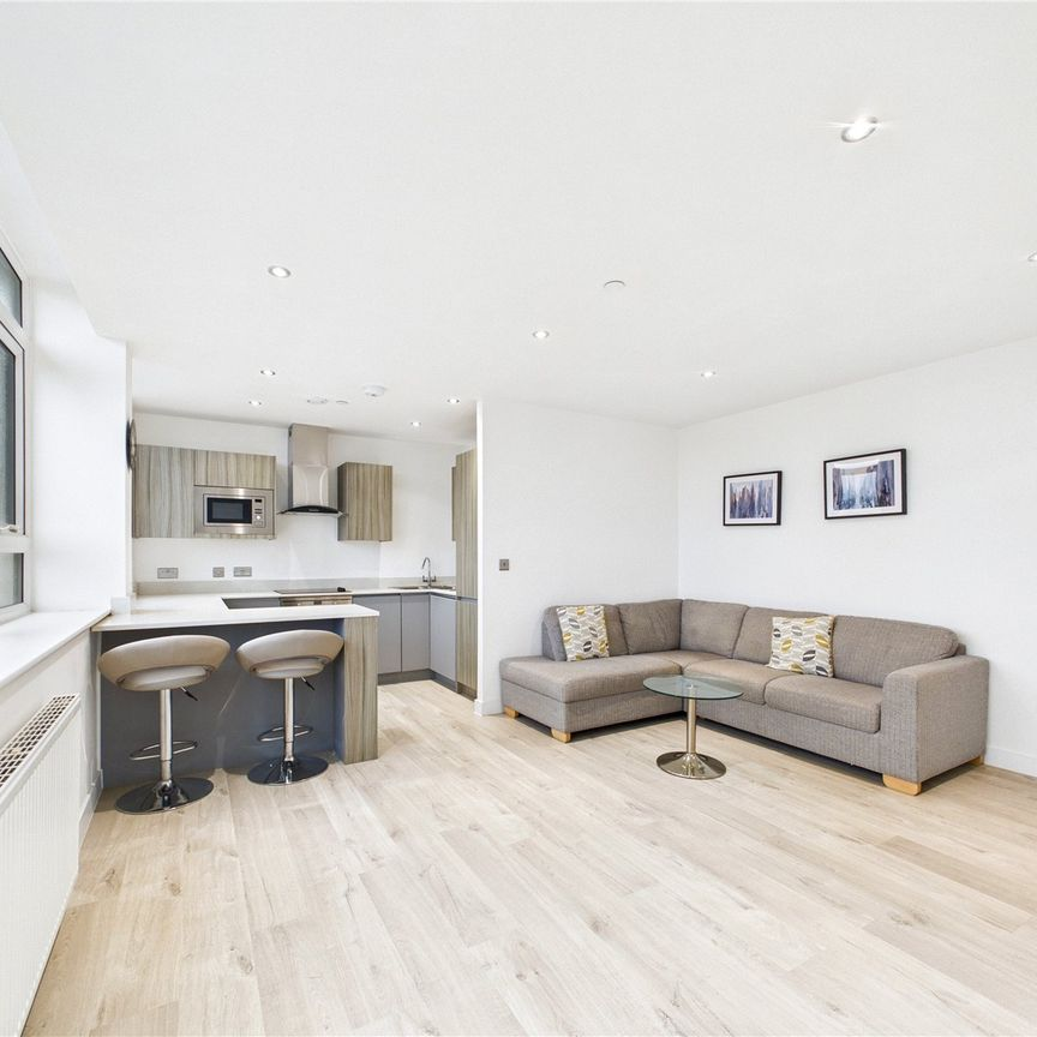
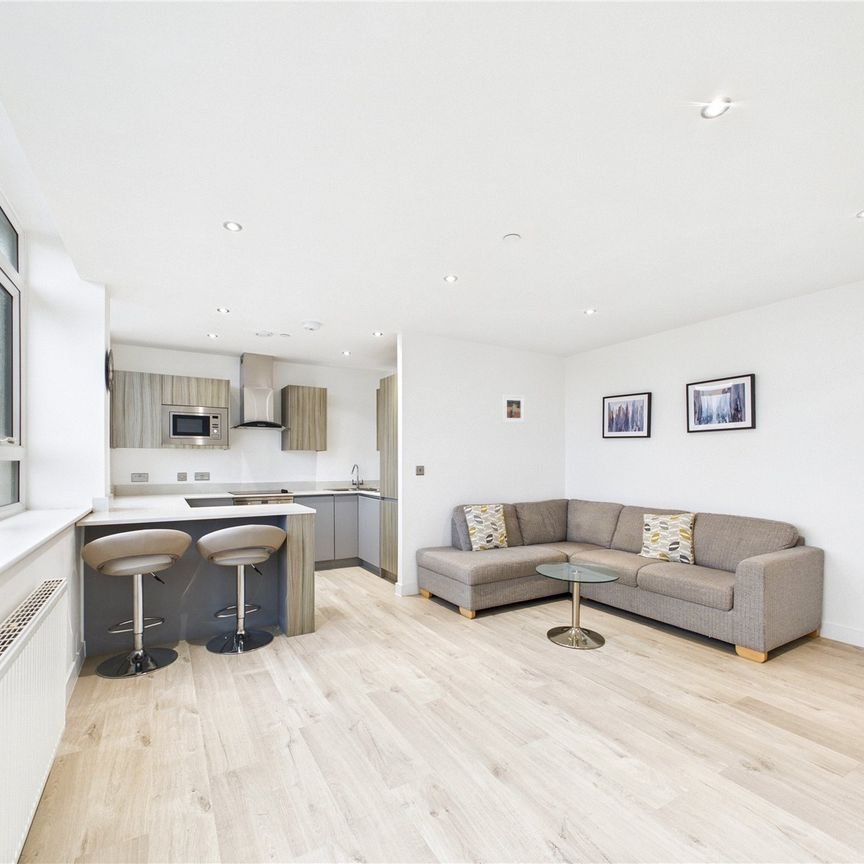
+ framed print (513, 409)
